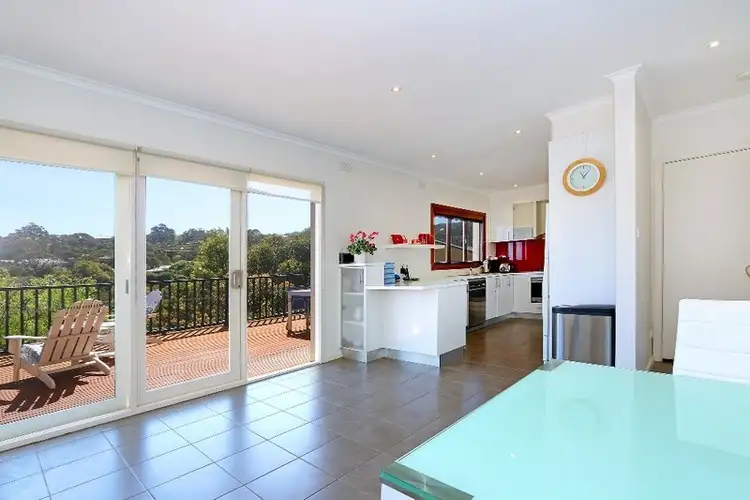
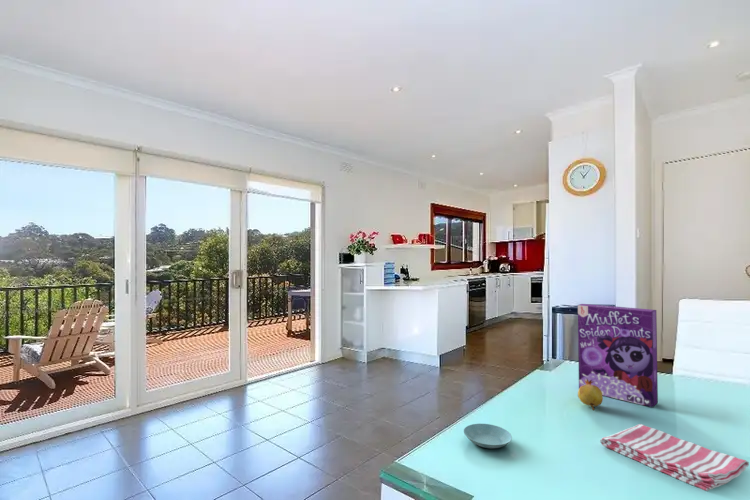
+ dish towel (669, 450)
+ cereal box (615, 351)
+ saucer (487, 437)
+ fruit (590, 393)
